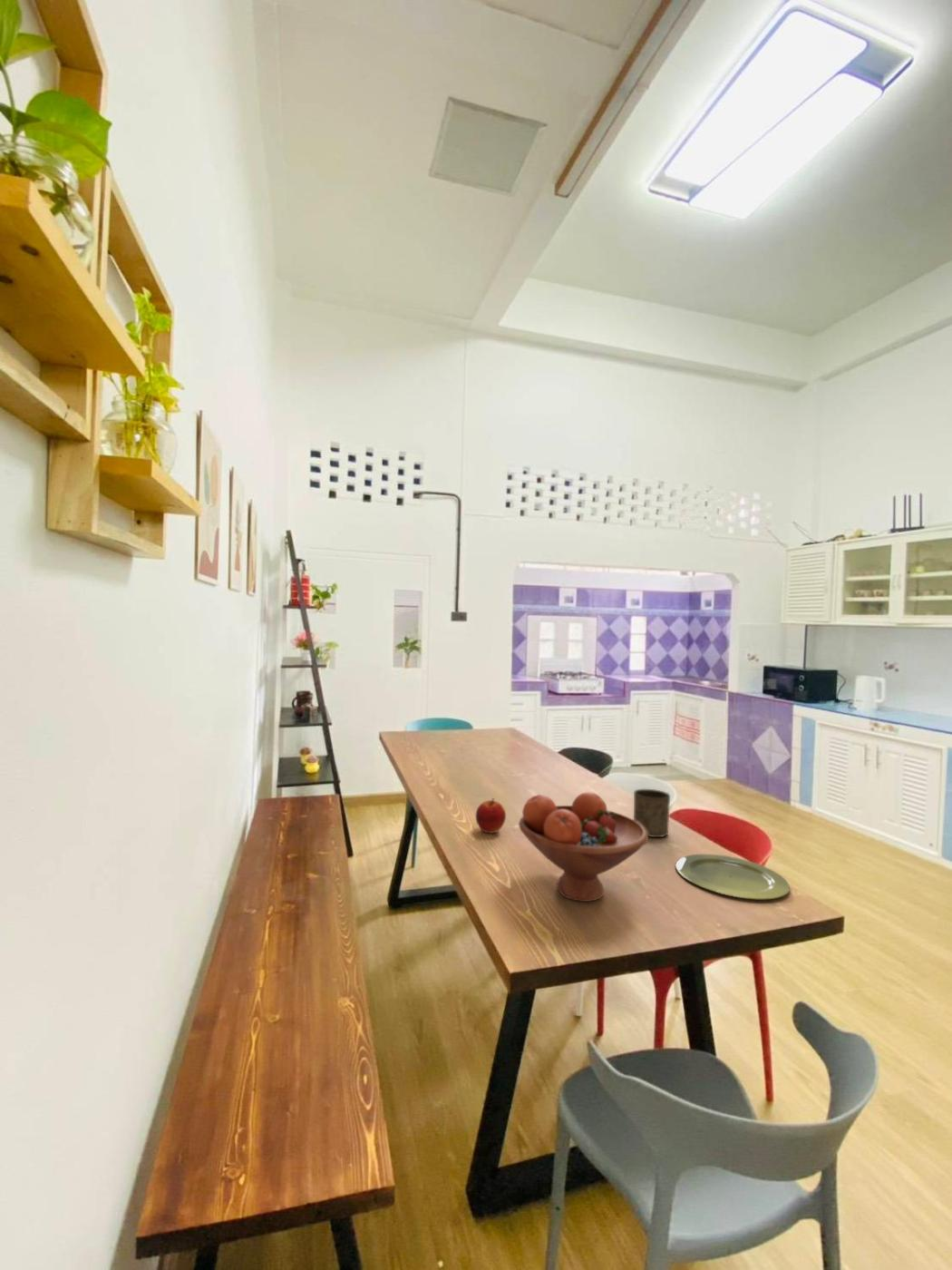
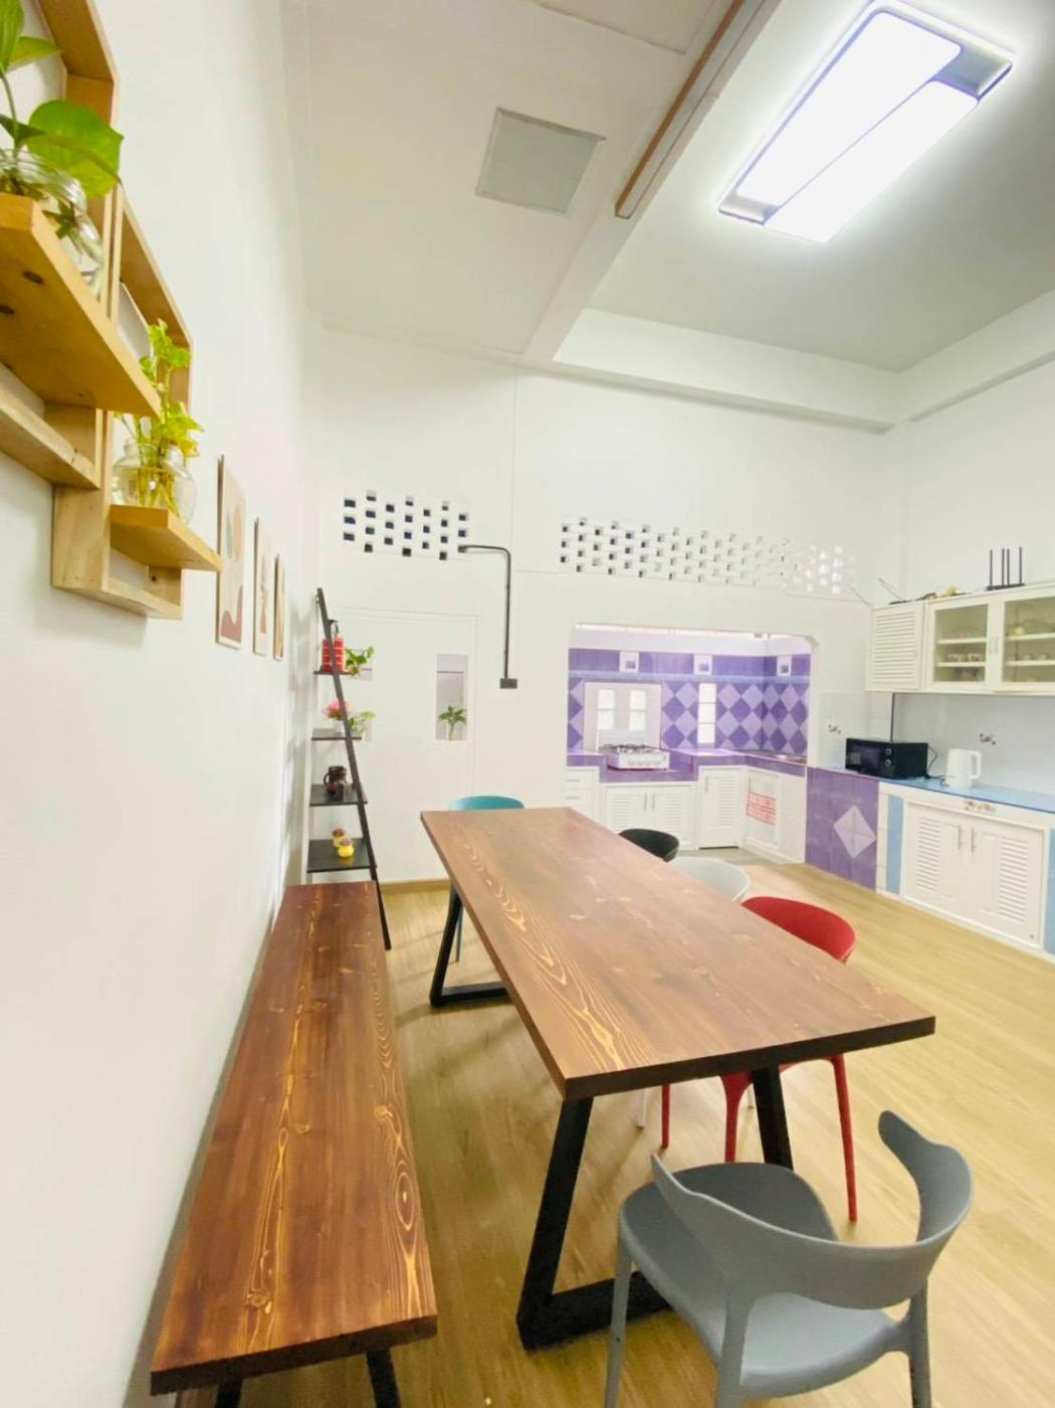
- fruit bowl (581, 845)
- apple (491, 814)
- plate (730, 875)
- cup (651, 812)
